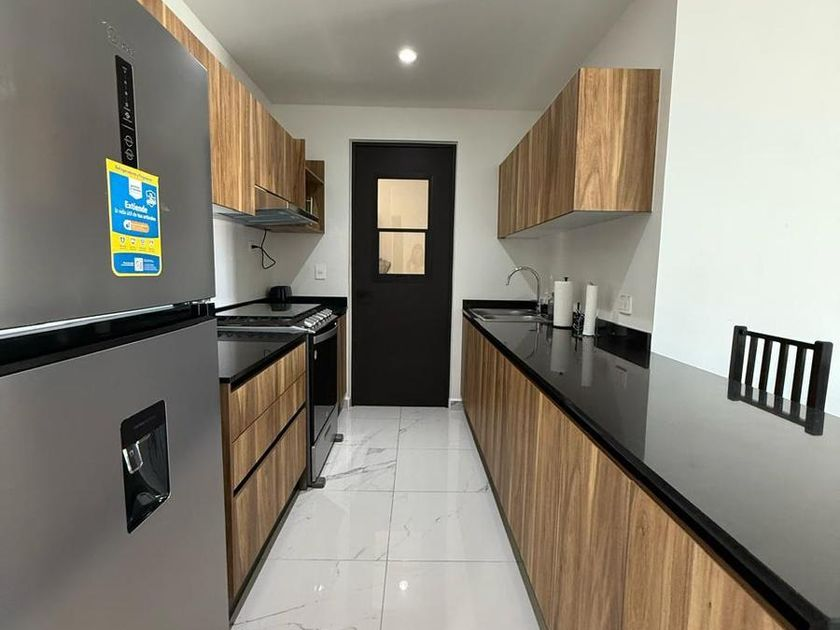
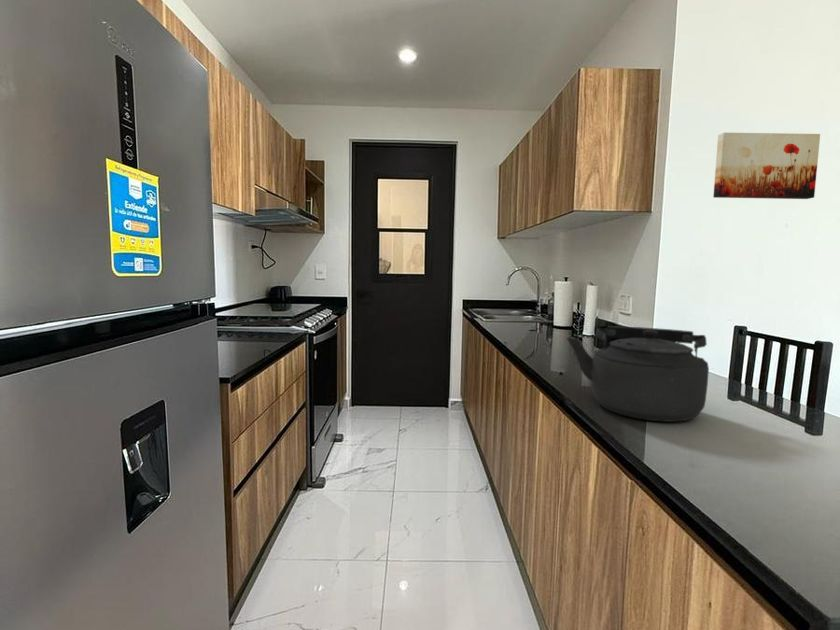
+ kettle (644, 368)
+ wall art (765, 166)
